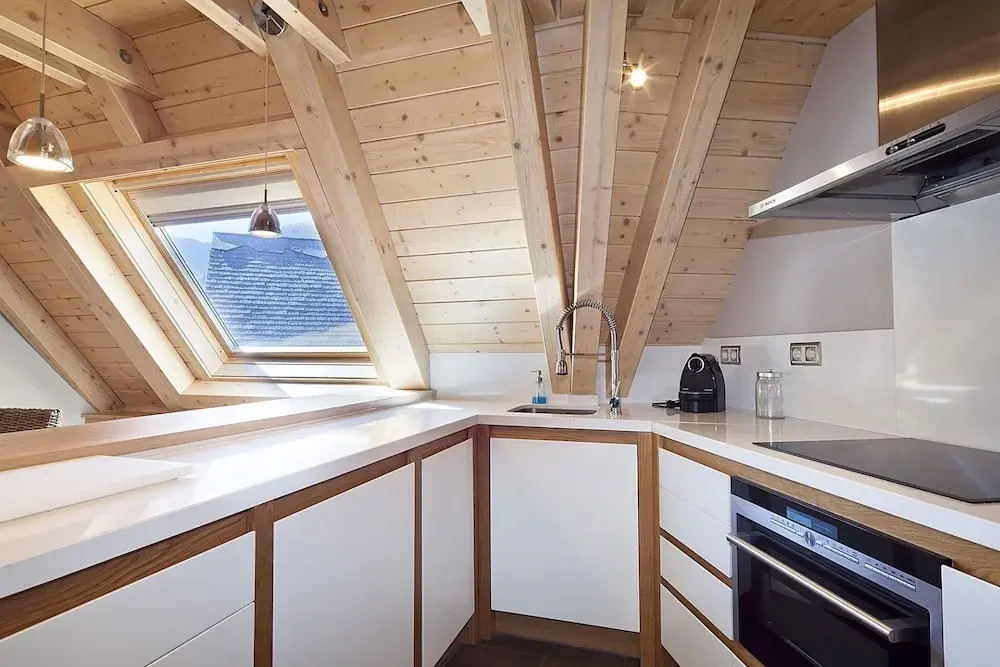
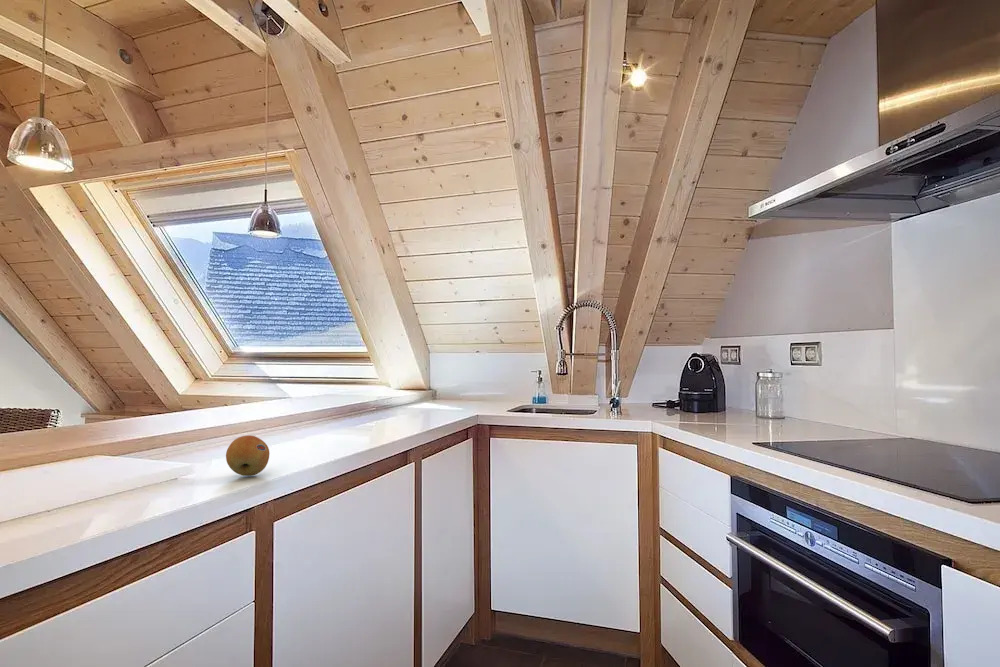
+ fruit (247, 455)
